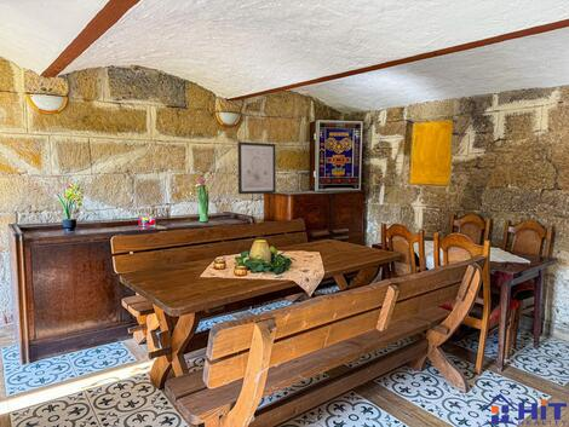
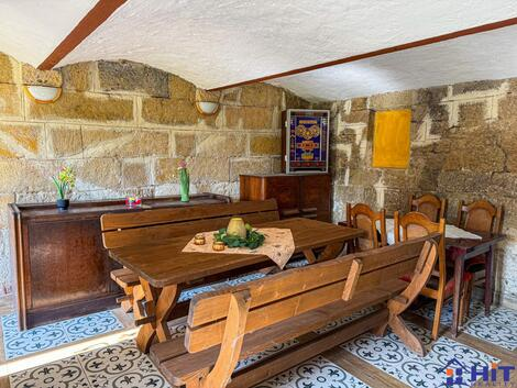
- wall art (257, 168)
